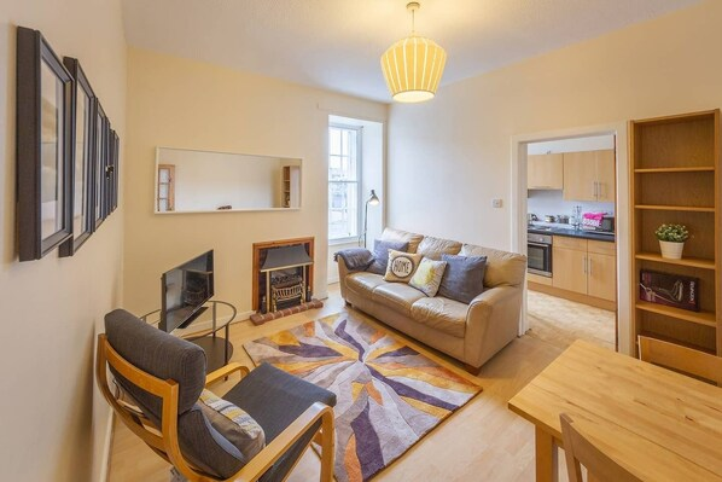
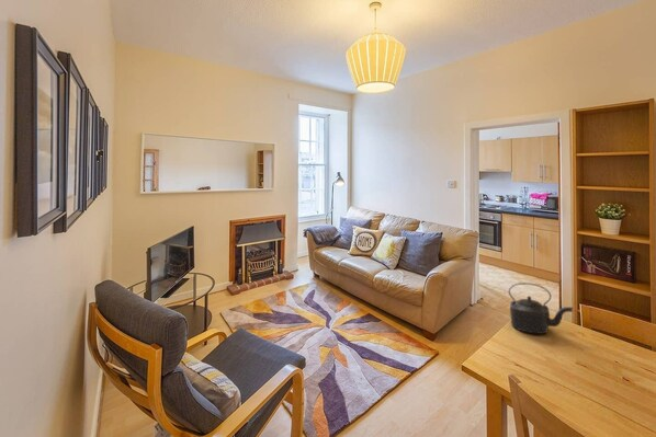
+ kettle (539, 307)
